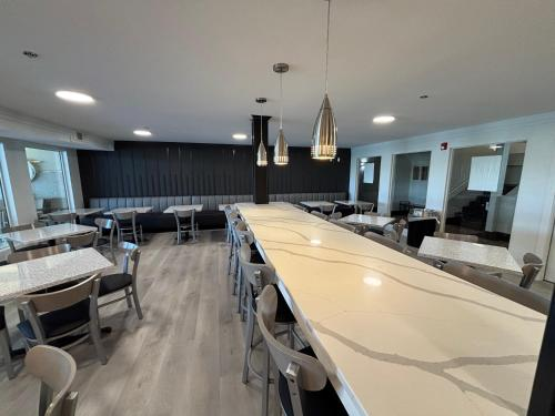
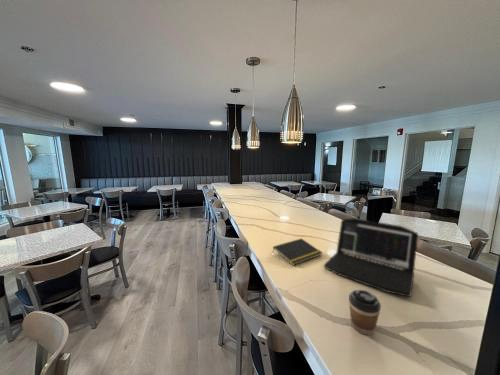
+ notepad (297, 250)
+ coffee cup (363, 309)
+ laptop (369, 250)
